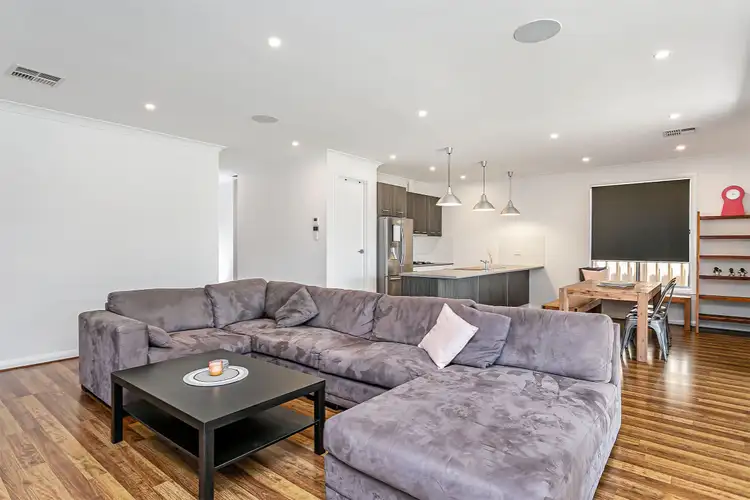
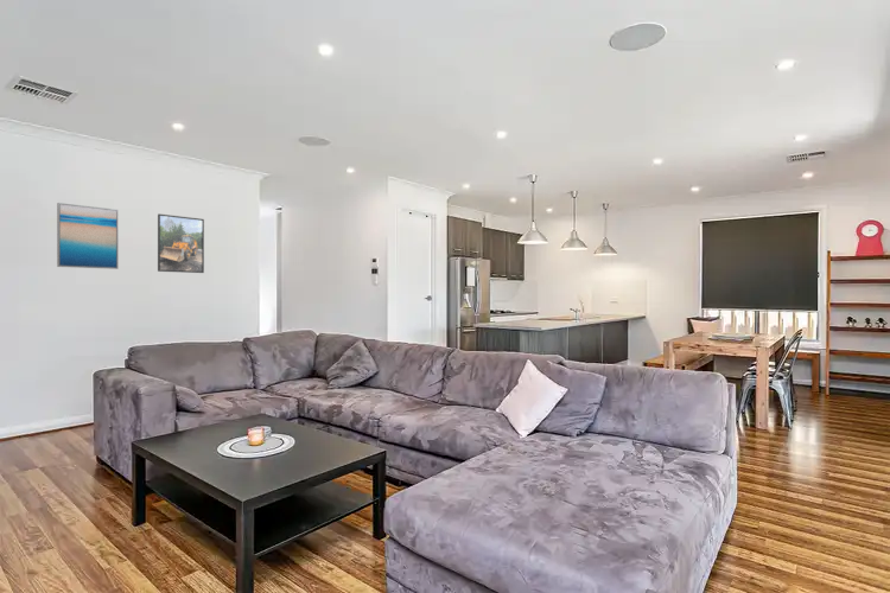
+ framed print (182, 244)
+ wall art (88, 236)
